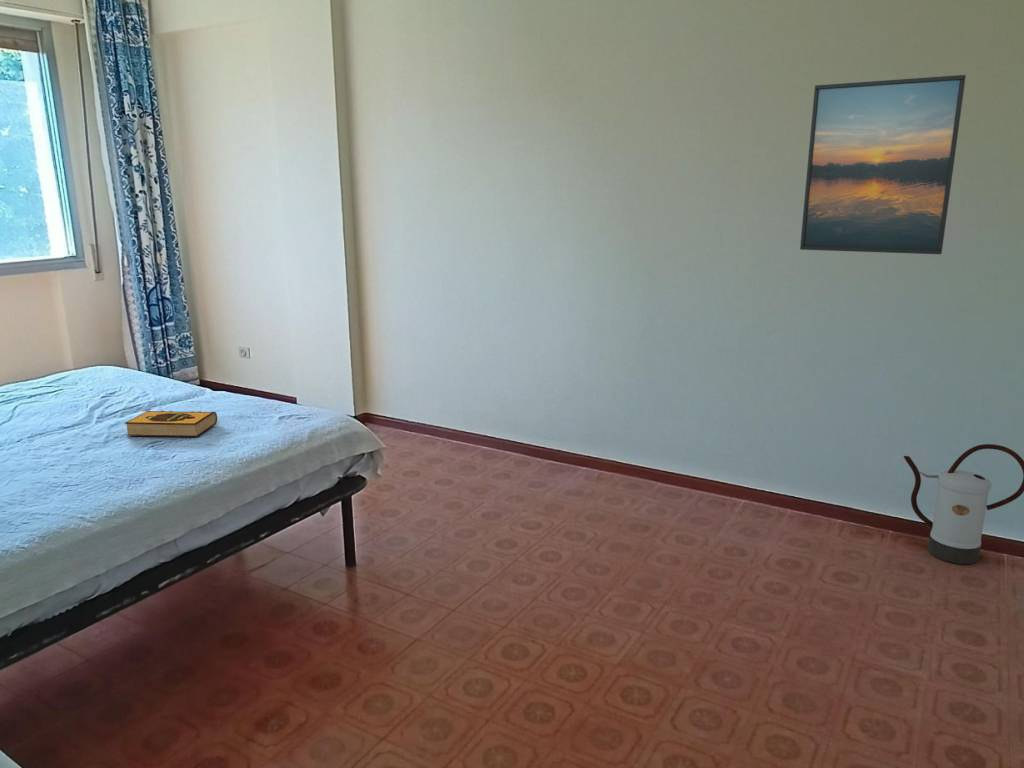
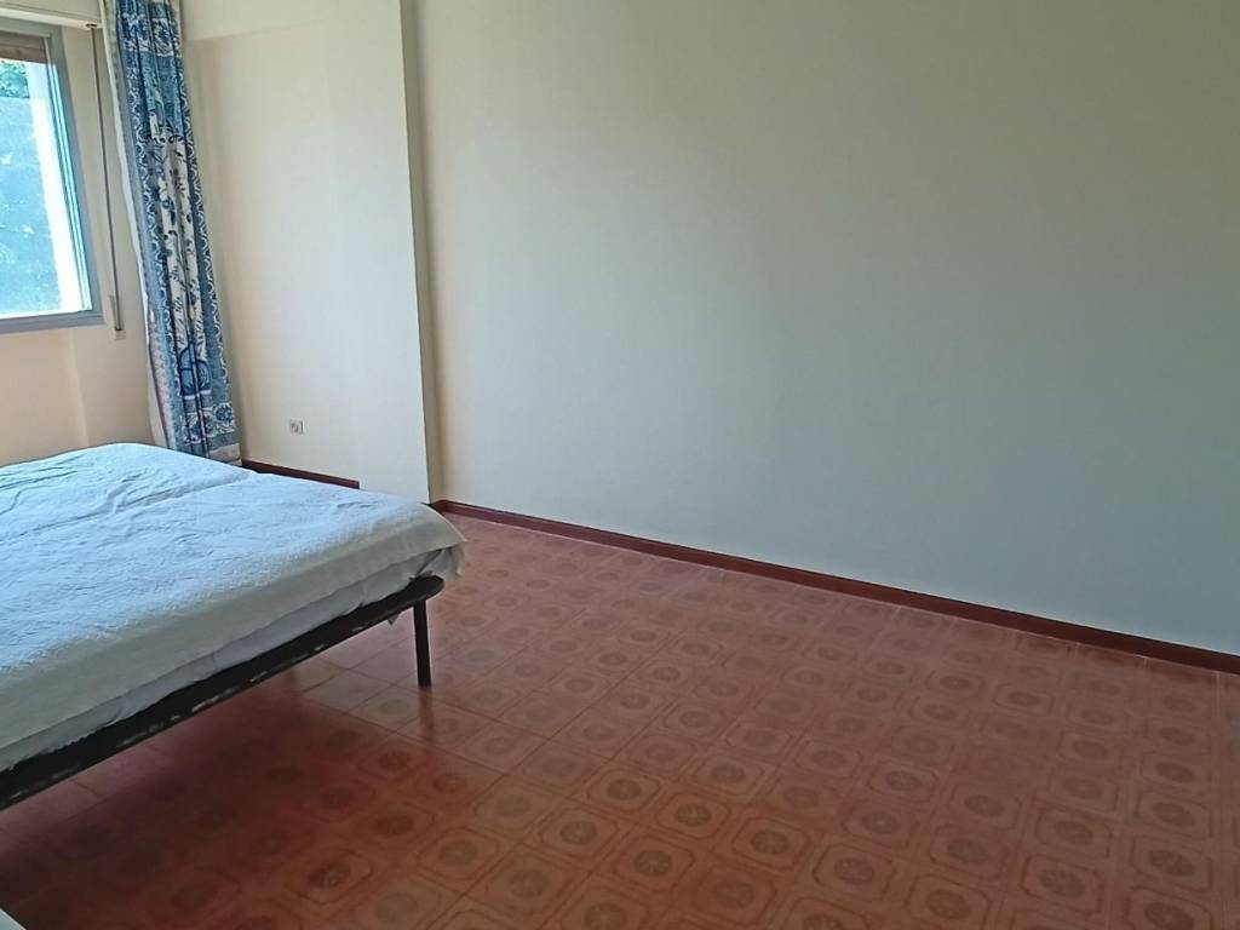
- hardback book (173, 422)
- watering can (959, 498)
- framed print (877, 168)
